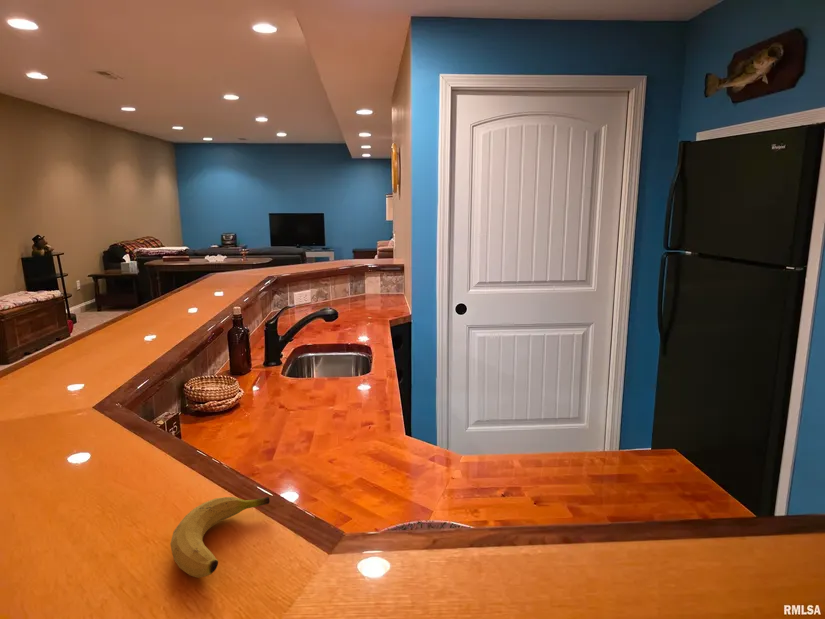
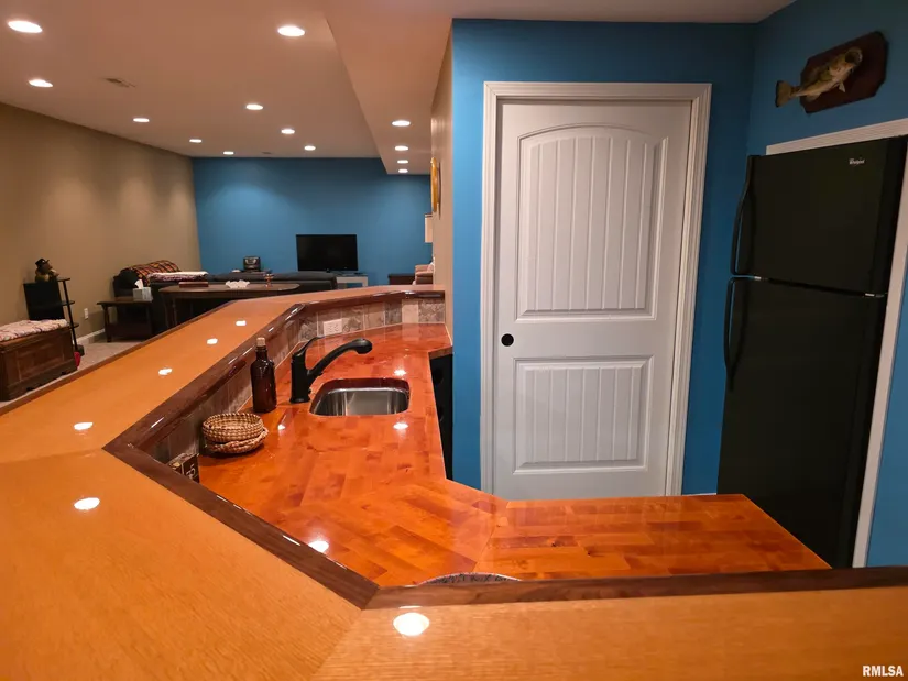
- fruit (222, 520)
